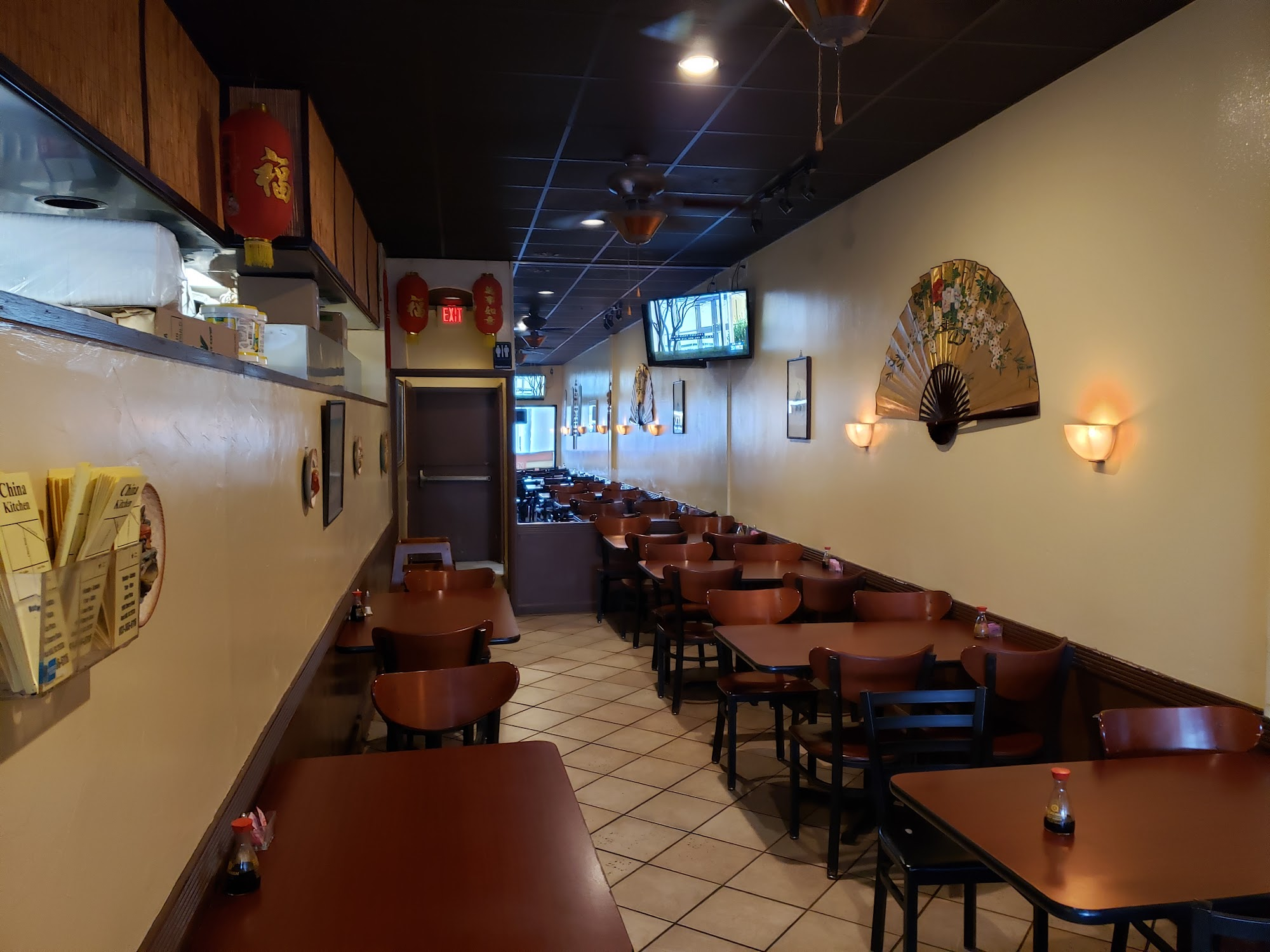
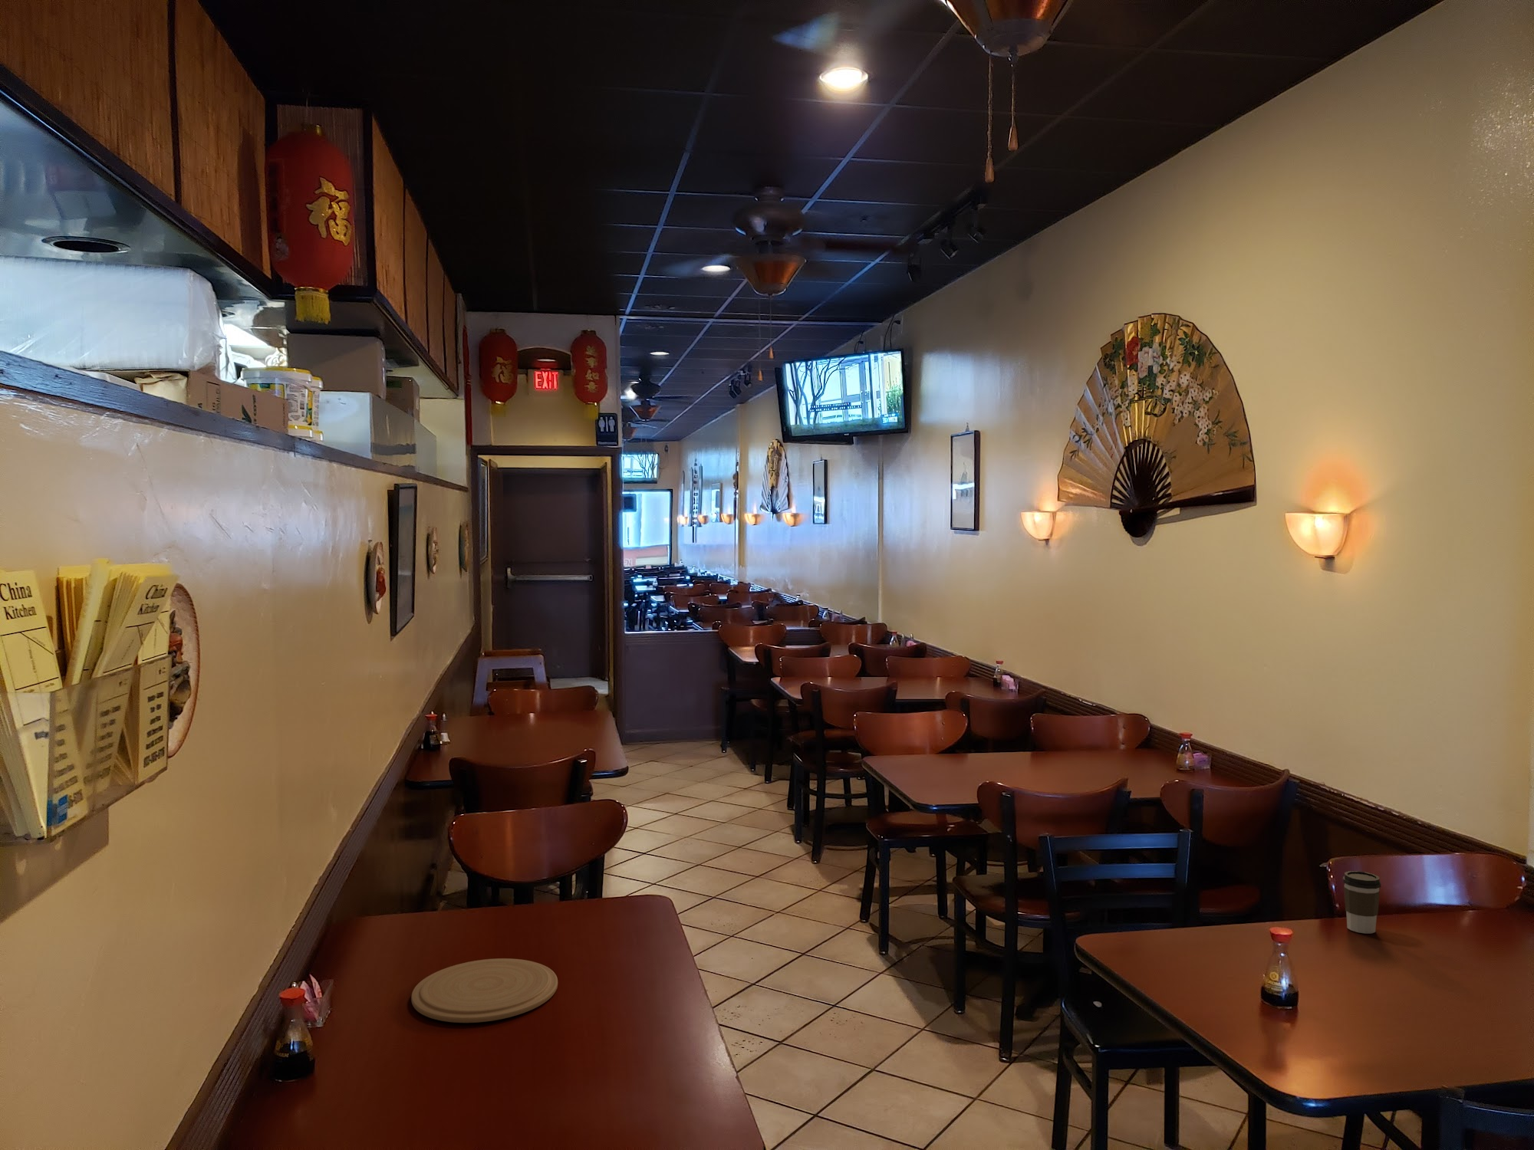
+ coffee cup (1361, 902)
+ plate (486, 987)
